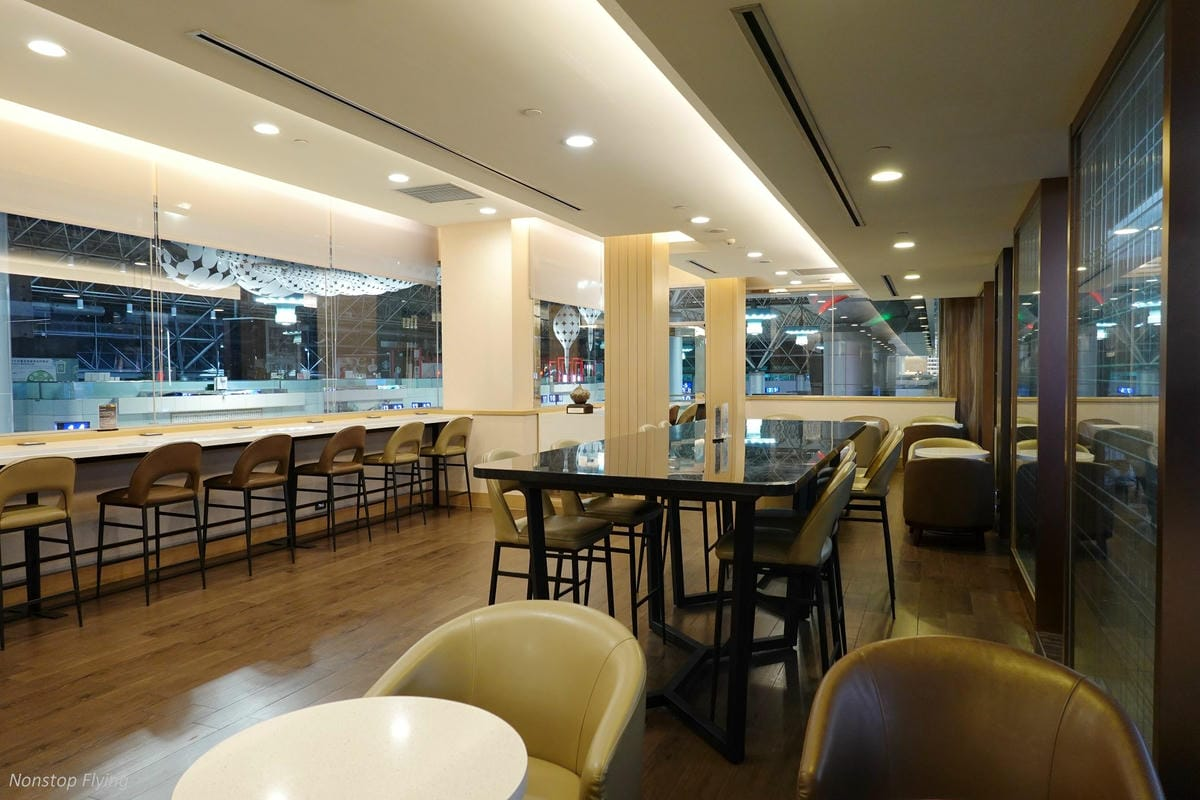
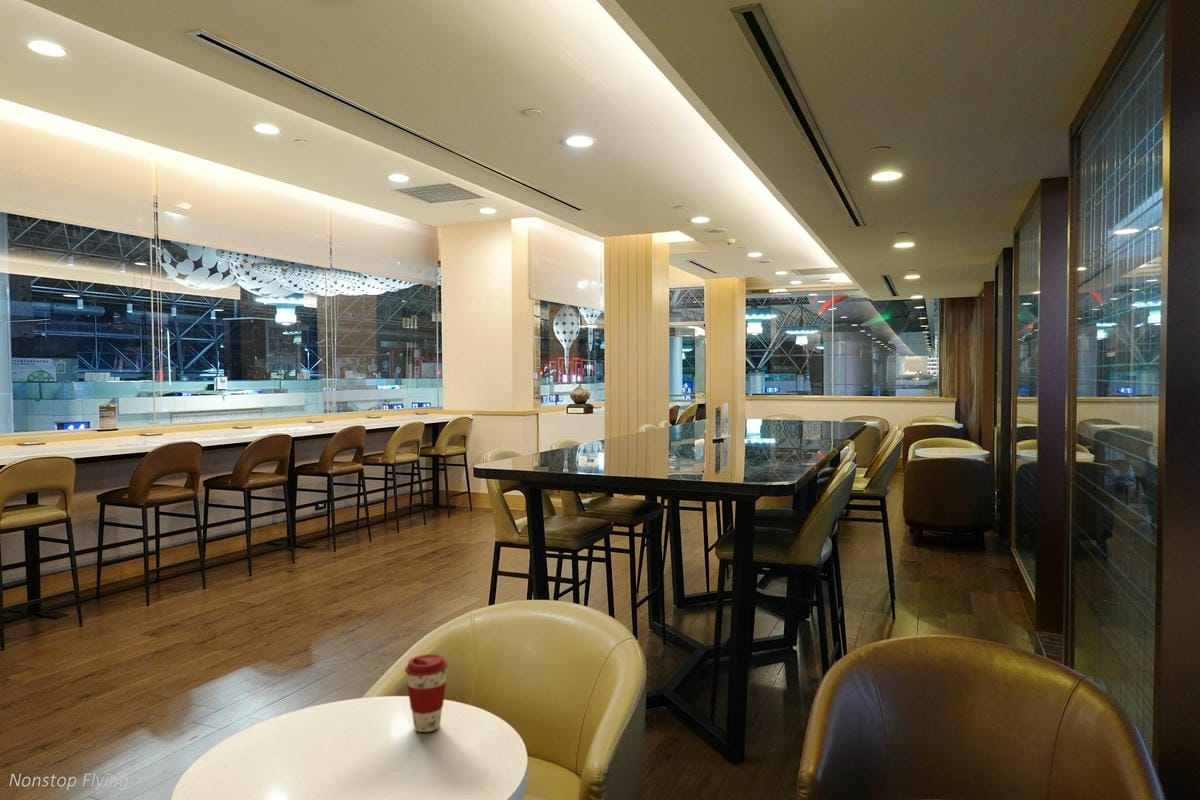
+ coffee cup (426, 693)
